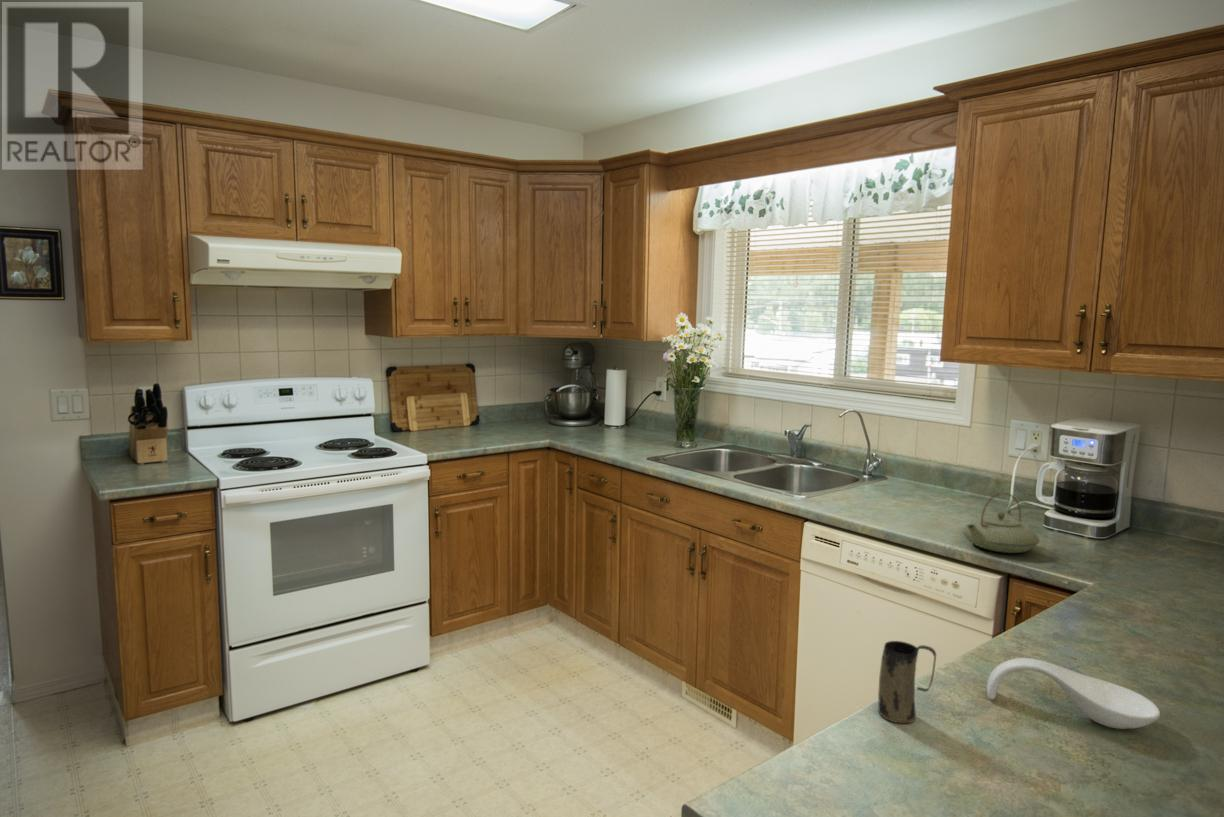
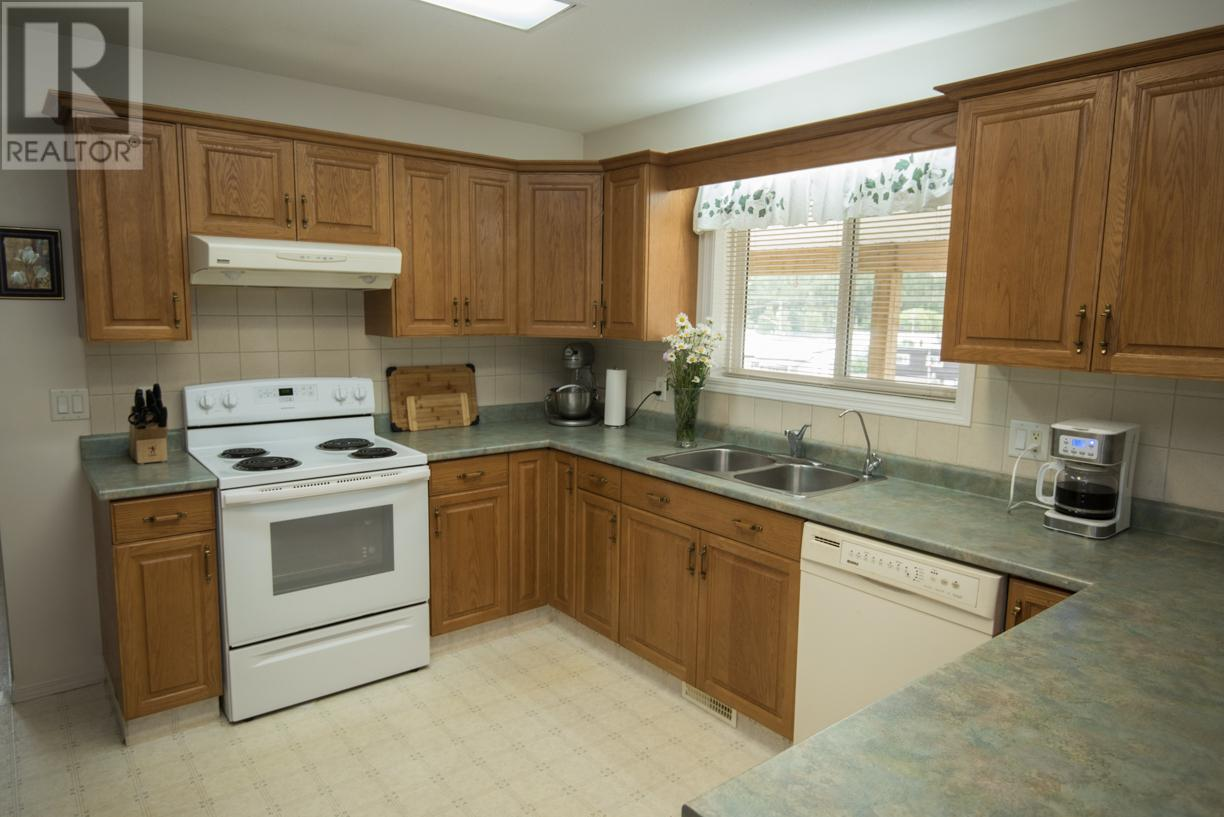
- teapot (997, 520)
- spoon rest (1070, 690)
- mug (906, 679)
